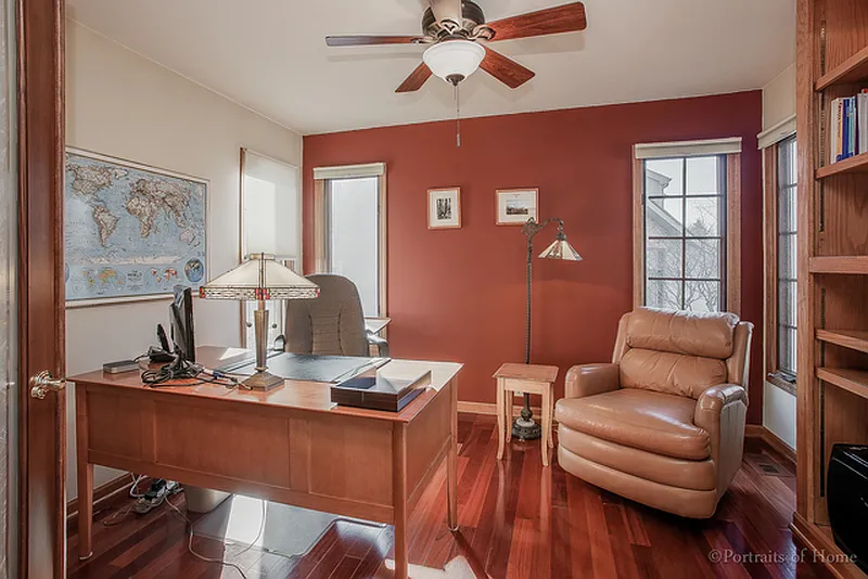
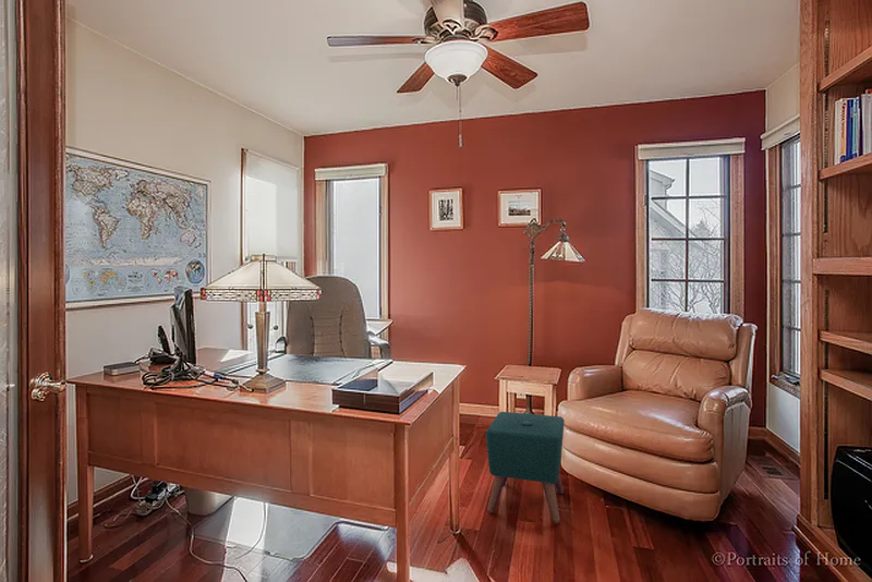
+ ottoman (526, 462)
